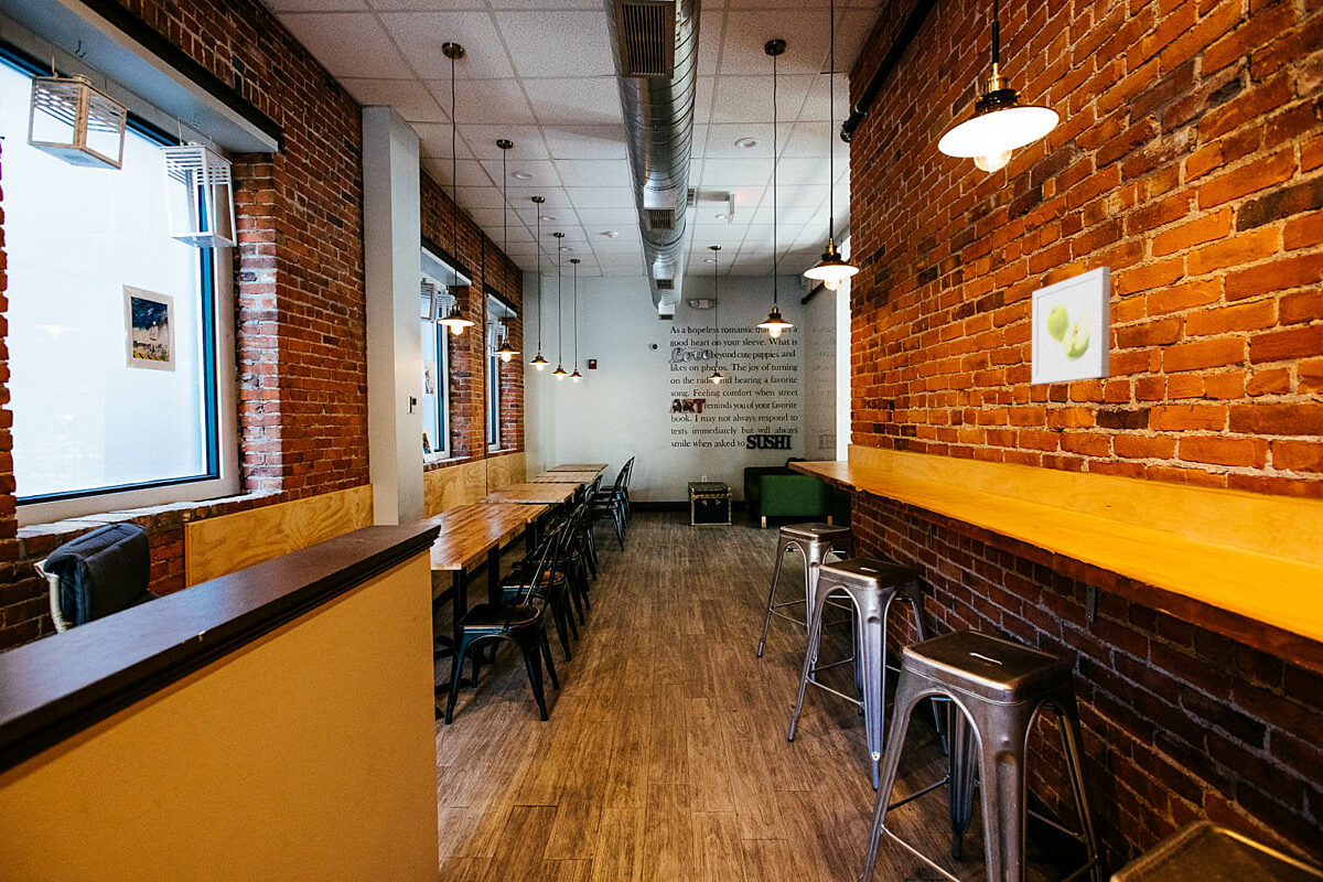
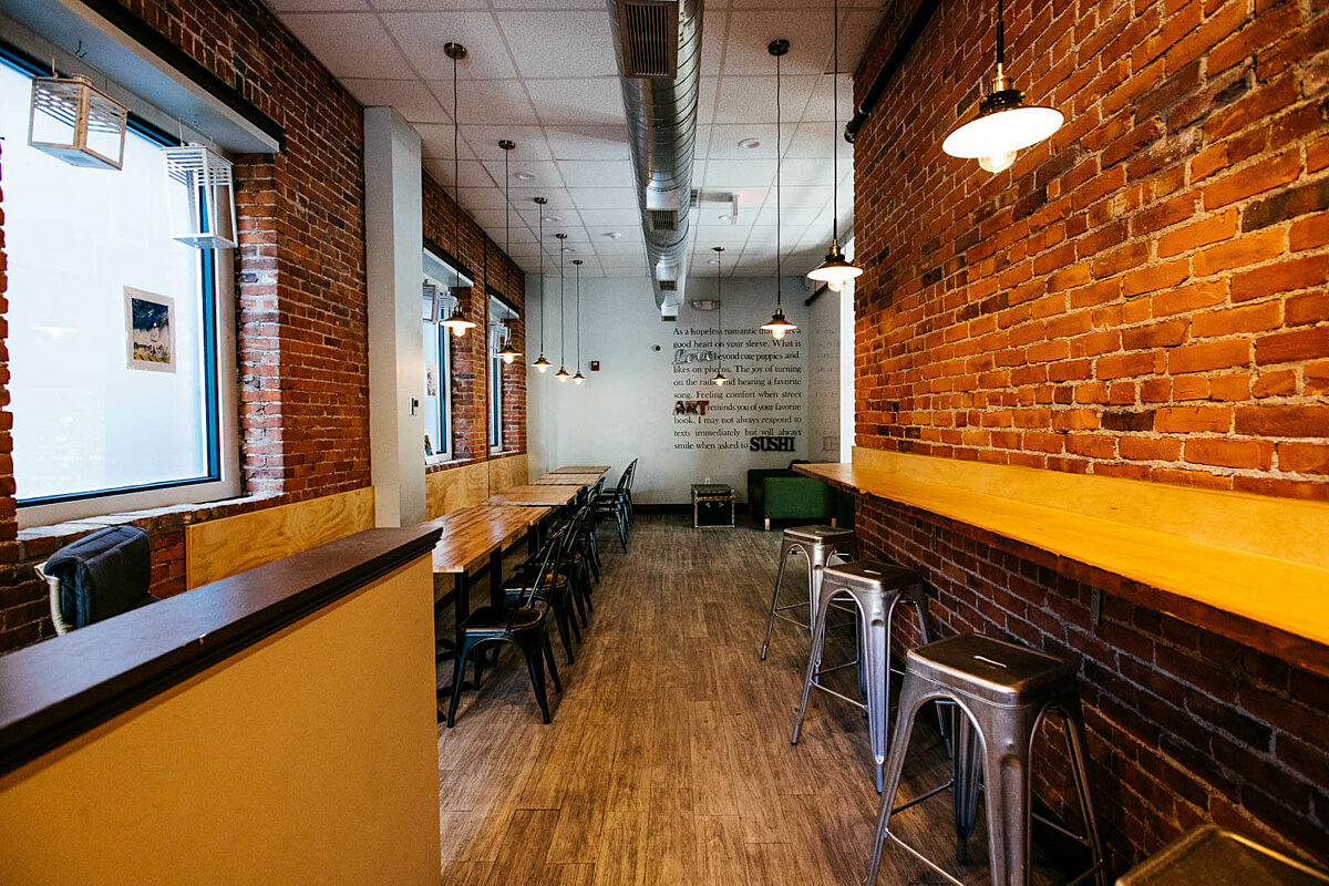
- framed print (1067, 330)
